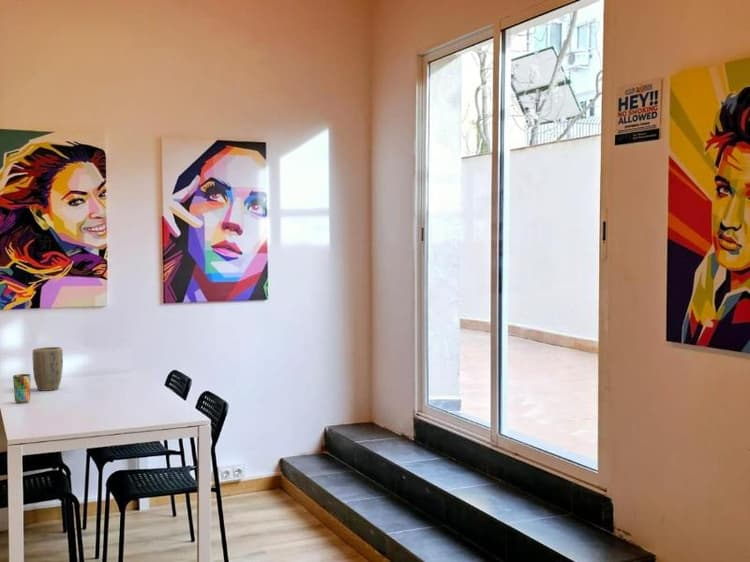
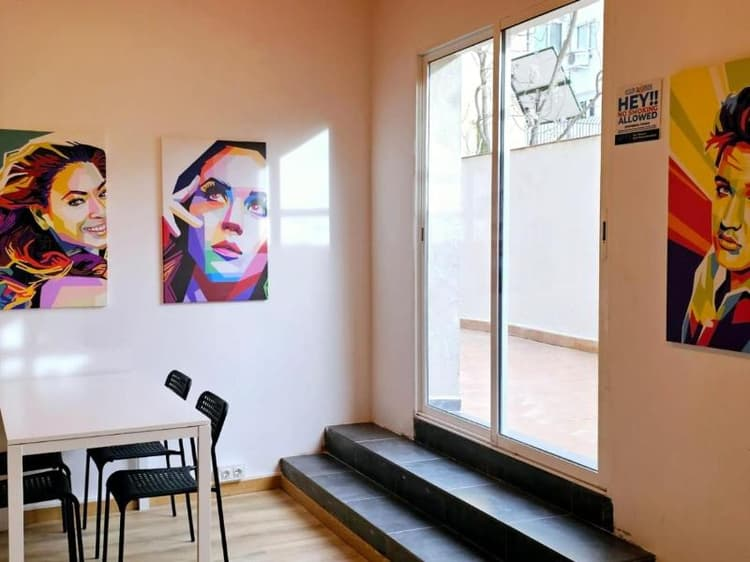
- cup (22, 388)
- plant pot (48, 368)
